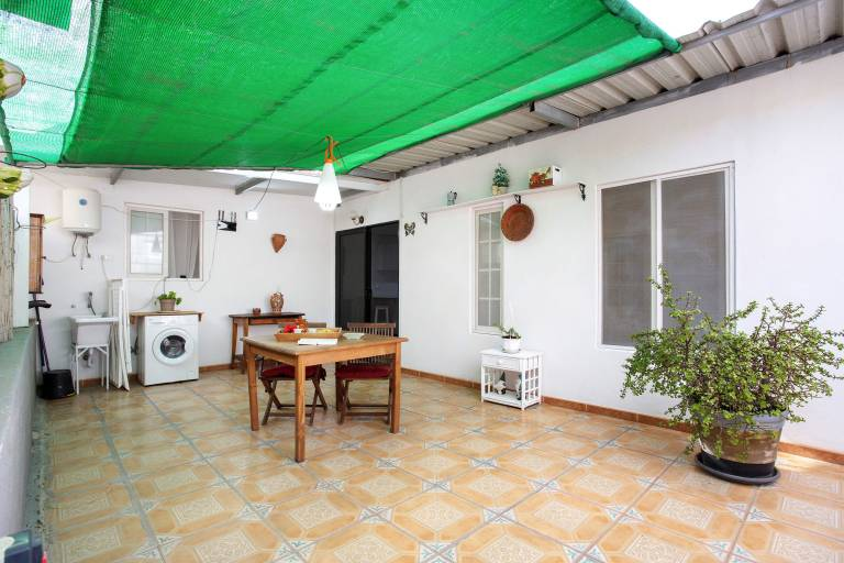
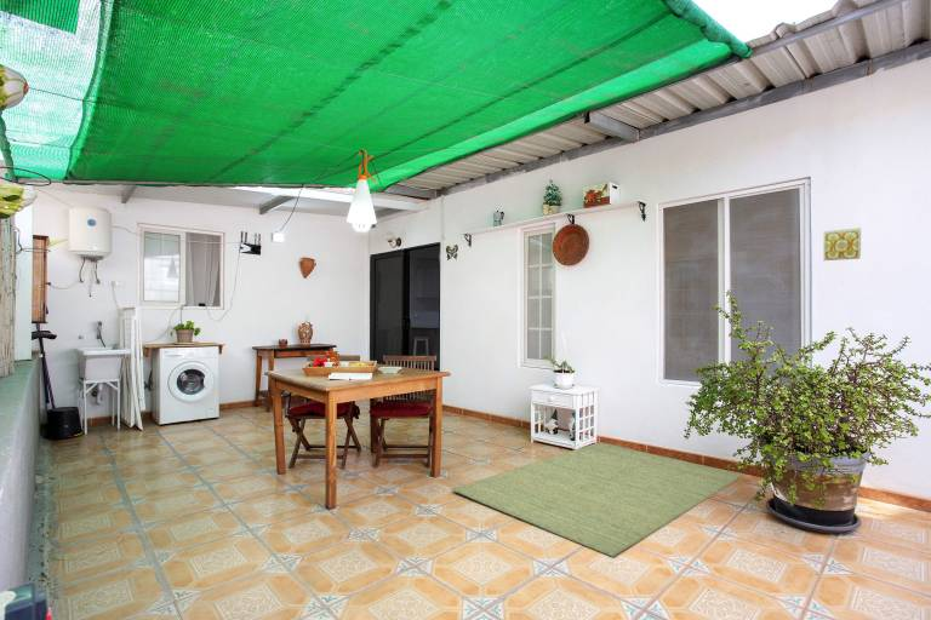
+ rug (604, 482)
+ ceramic tile (841, 245)
